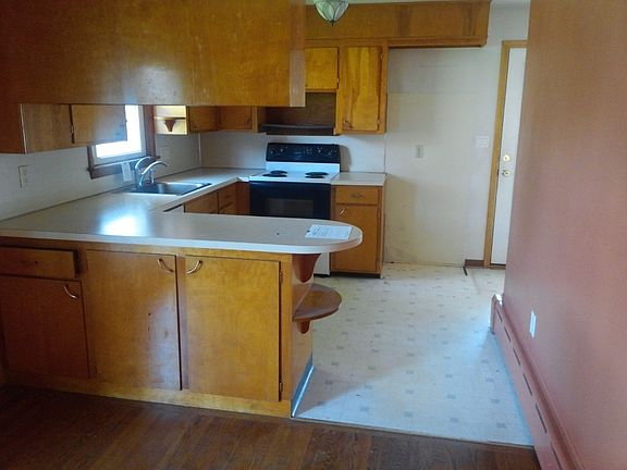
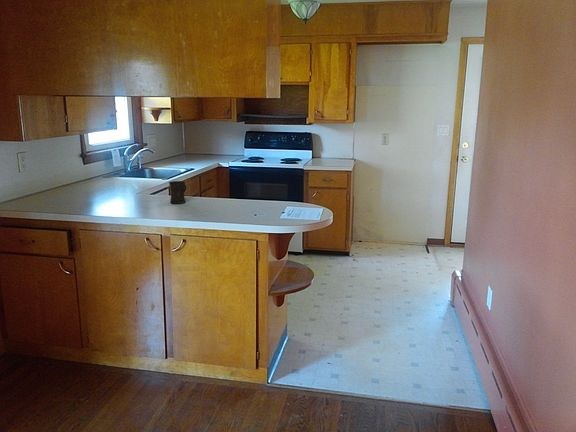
+ mug (178, 192)
